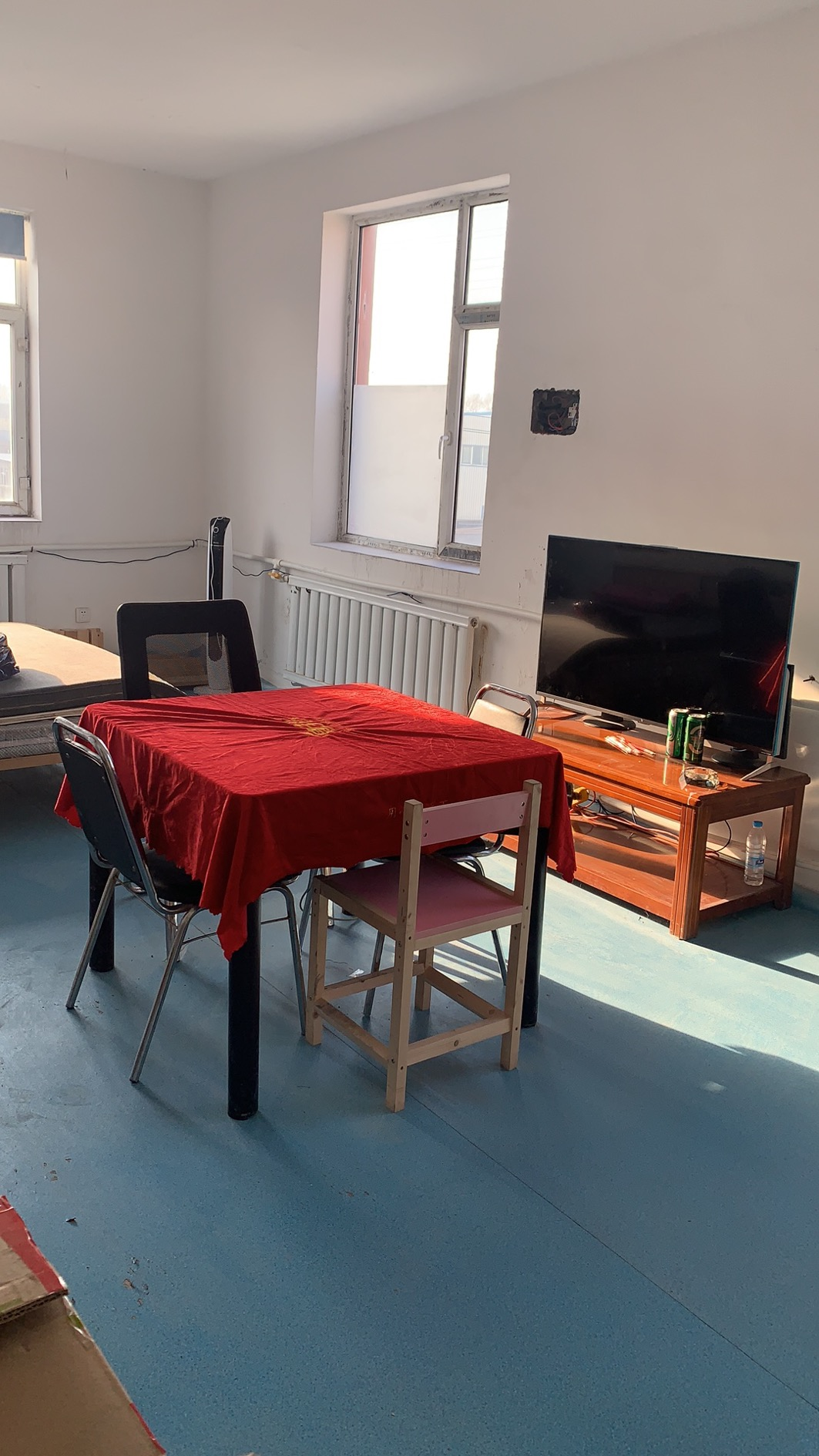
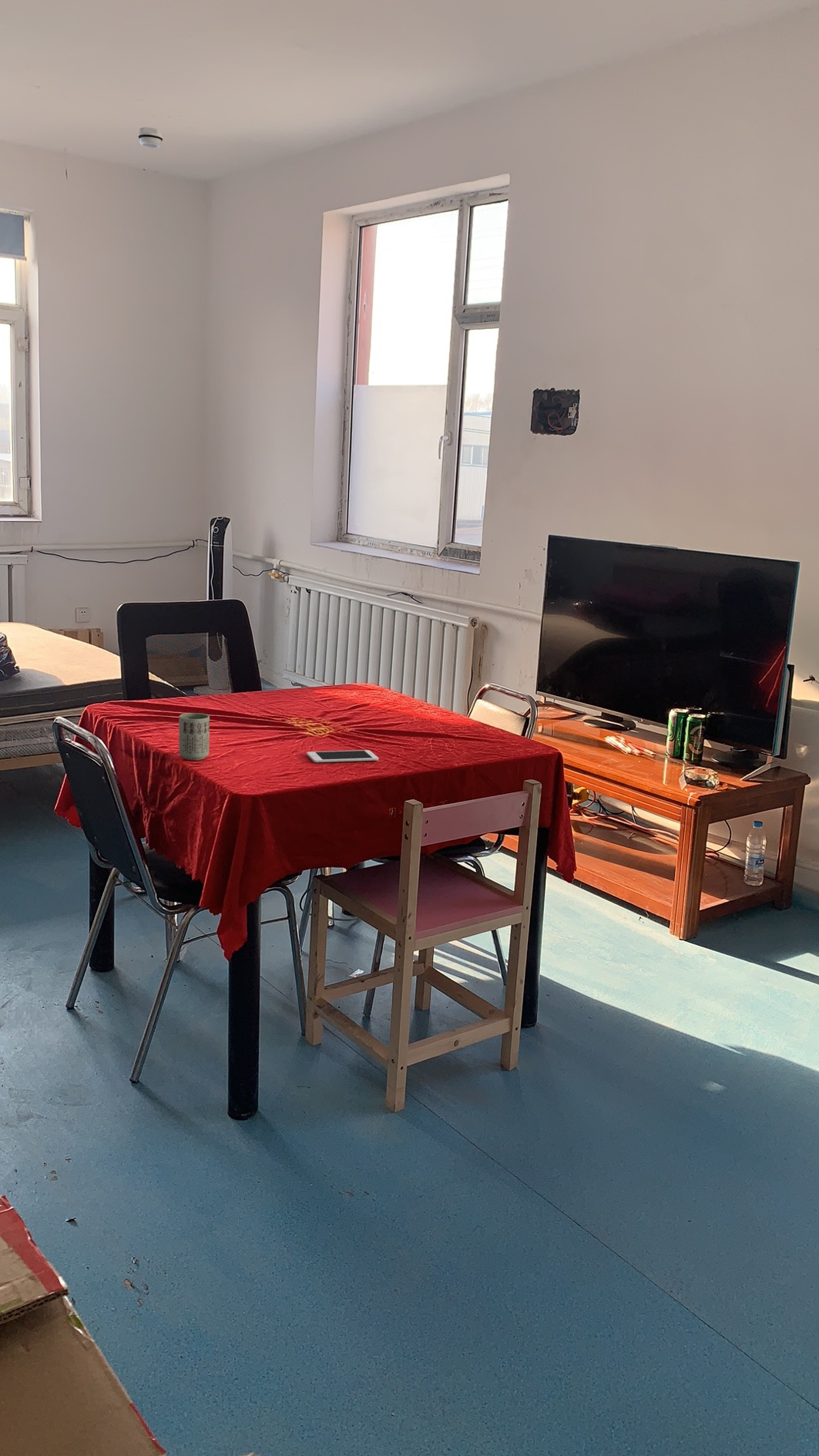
+ cell phone (342, 756)
+ smoke detector (150, 138)
+ cup (193, 736)
